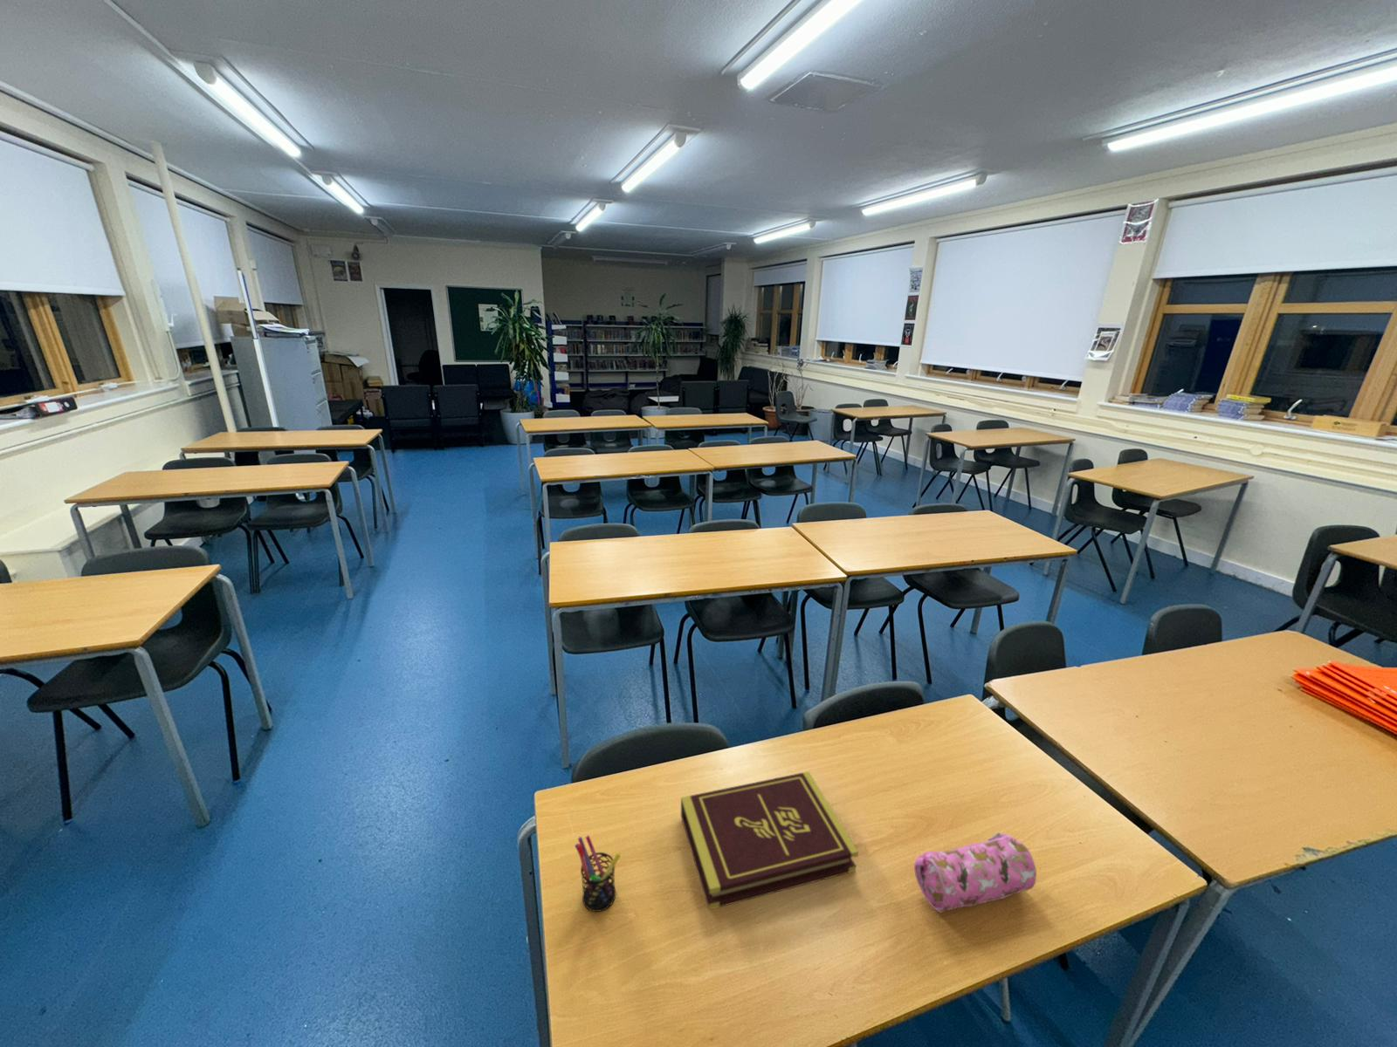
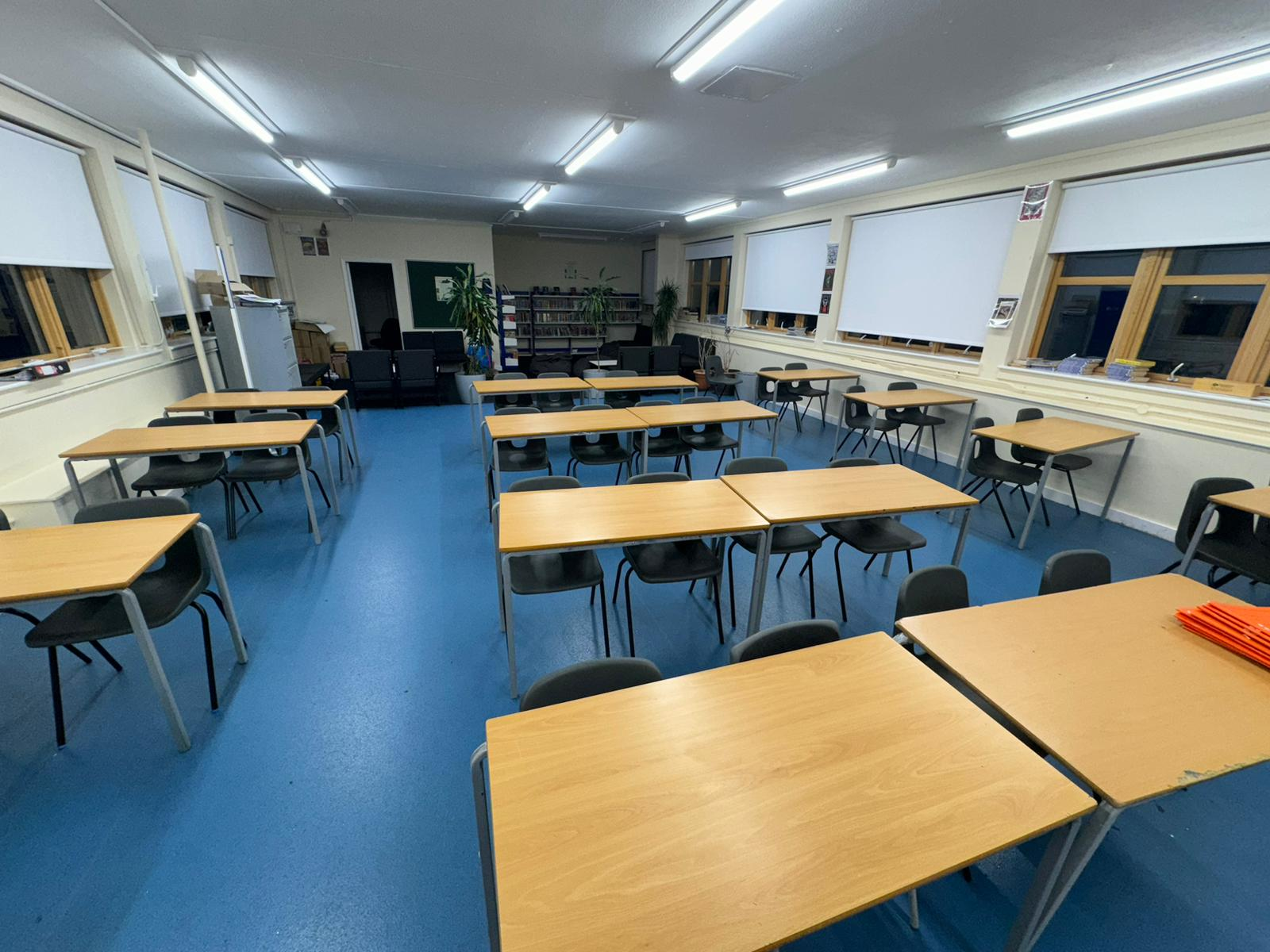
- book (765, 833)
- pencil case (974, 871)
- pen holder (595, 874)
